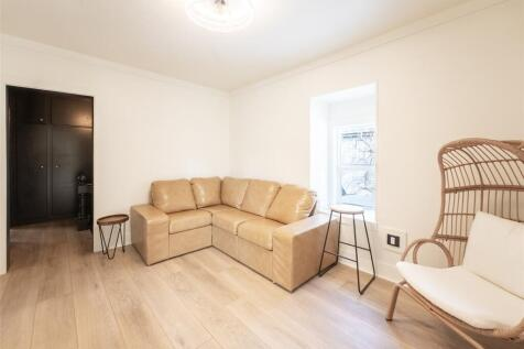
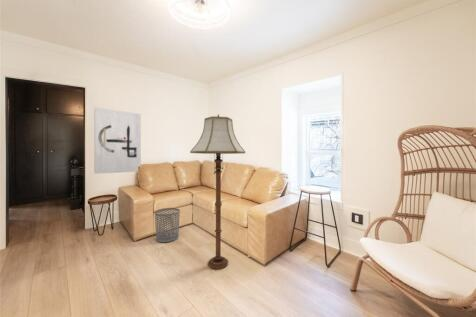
+ waste bin (167, 224)
+ floor lamp (218, 188)
+ wall art (119, 141)
